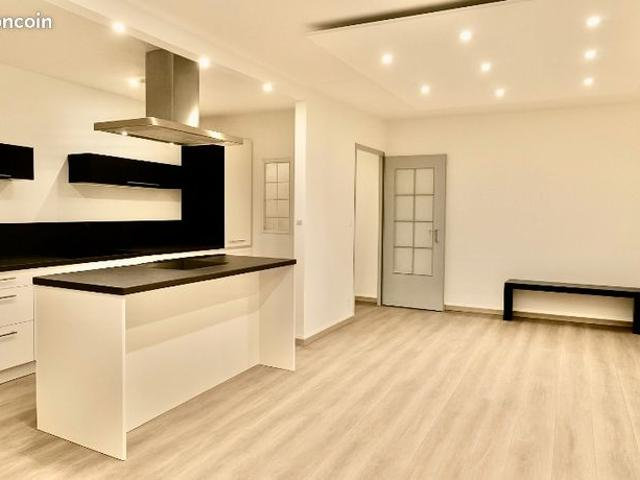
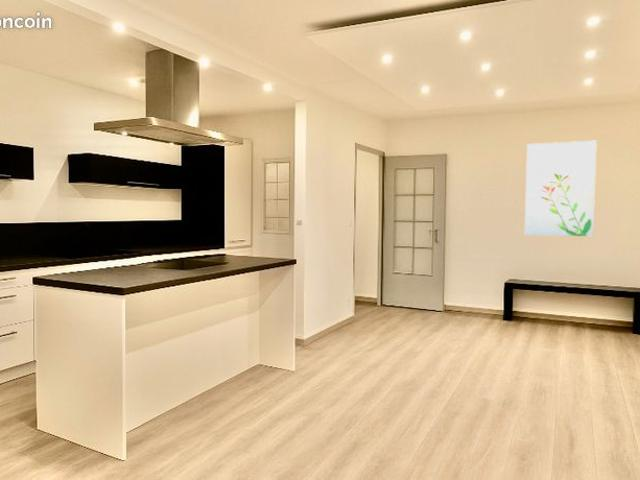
+ wall art (559, 189)
